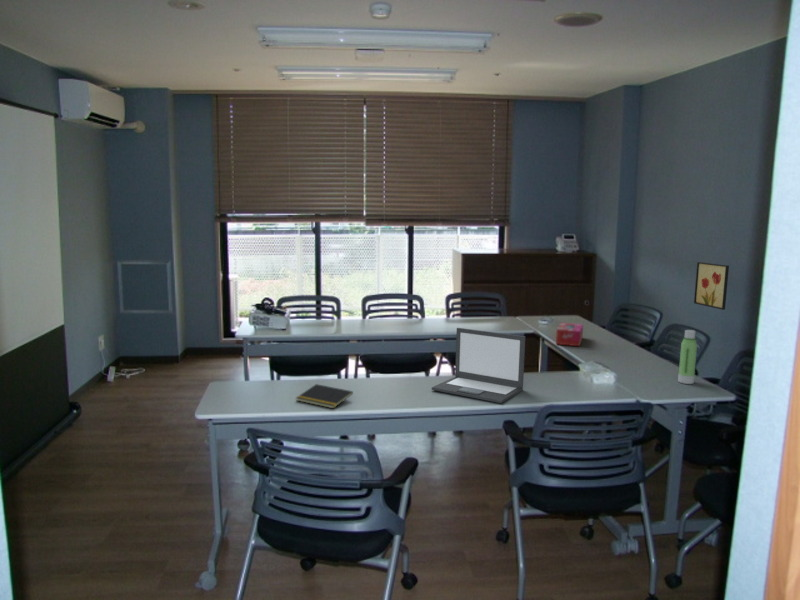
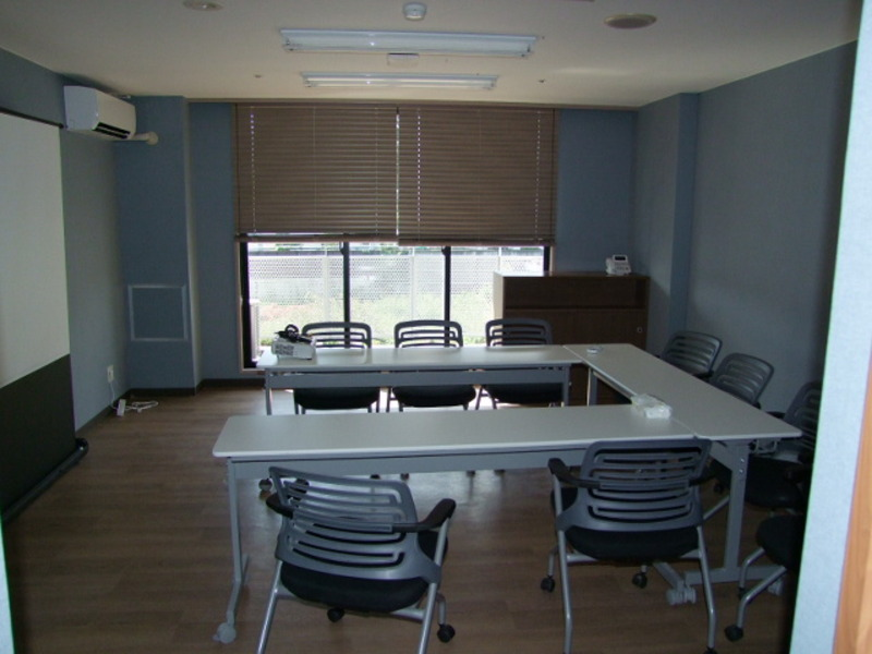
- wall art (711, 285)
- notepad (324, 395)
- laptop (478, 363)
- tissue box (569, 334)
- water bottle (687, 356)
